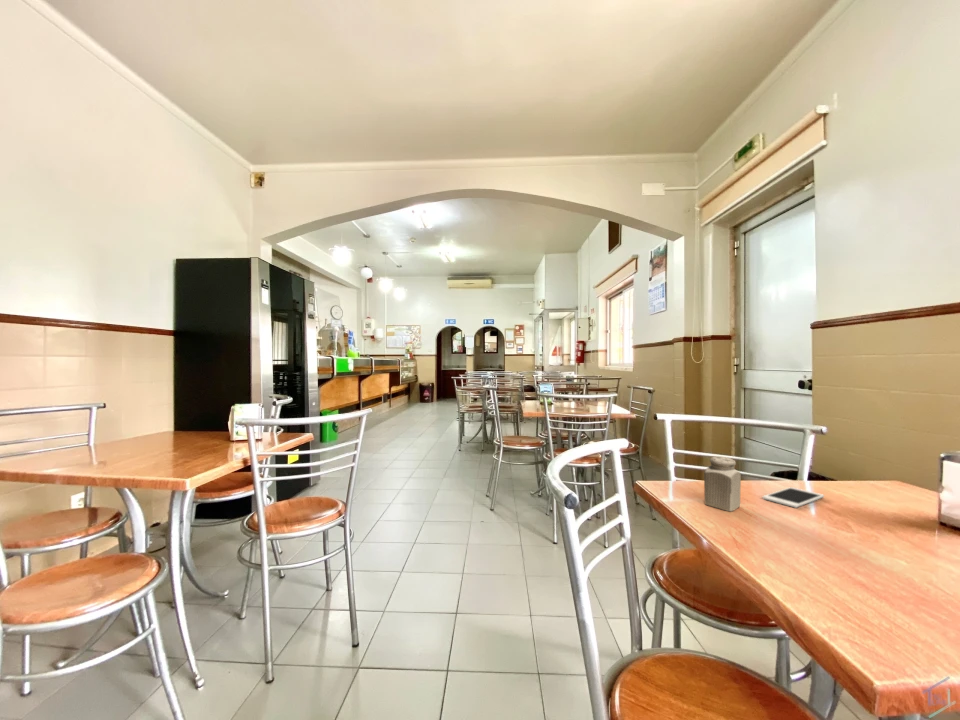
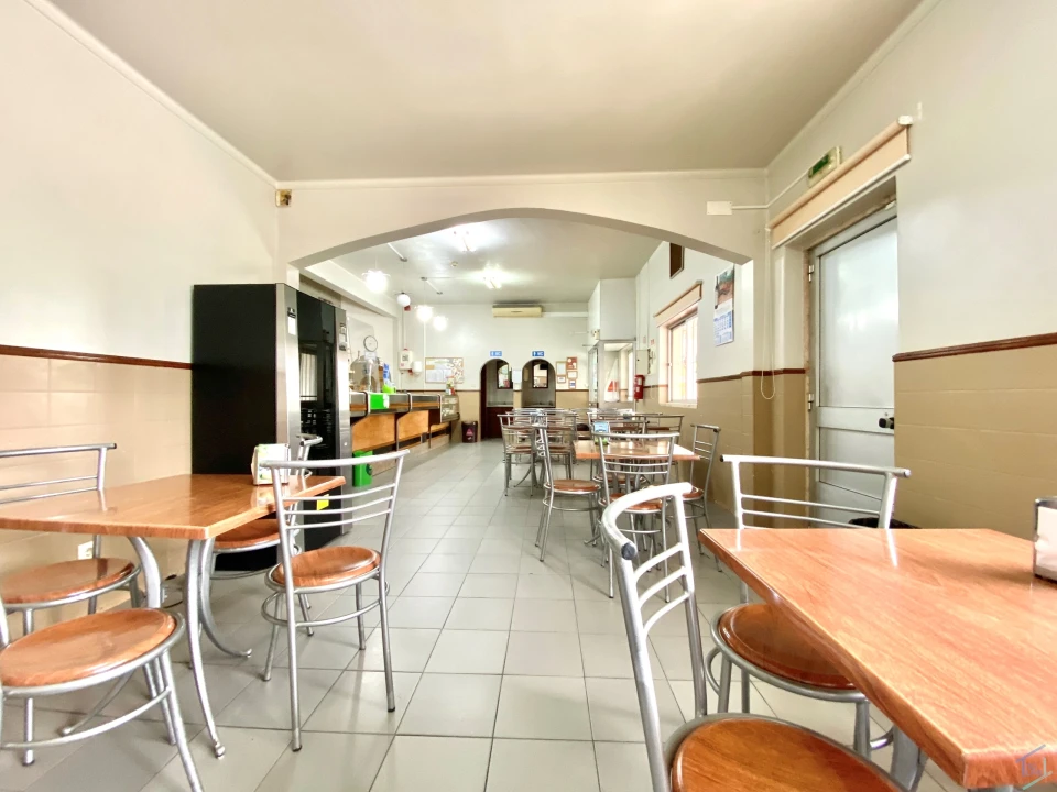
- salt shaker (722, 481)
- cell phone (793, 496)
